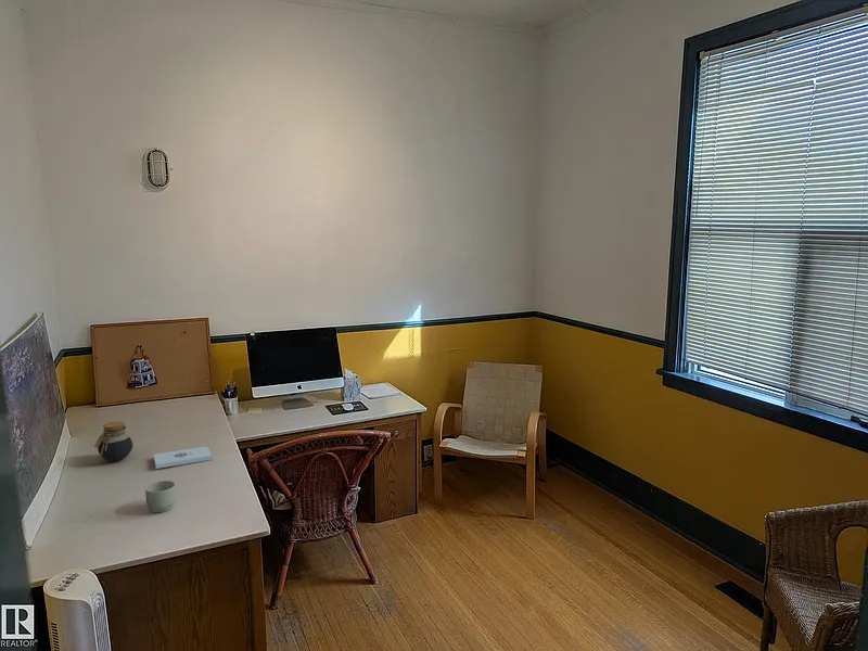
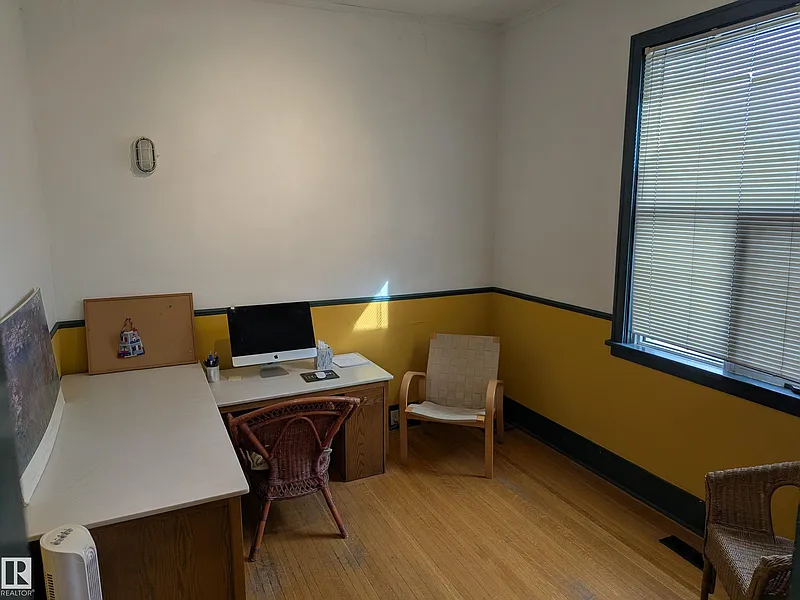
- mug (159, 495)
- jar (113, 442)
- notepad (182, 457)
